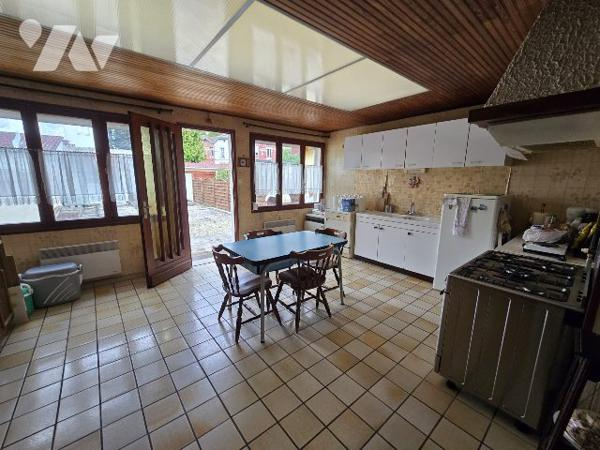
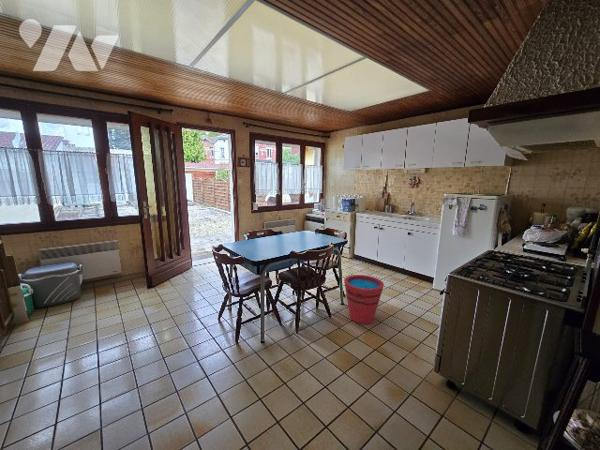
+ bucket (362, 300)
